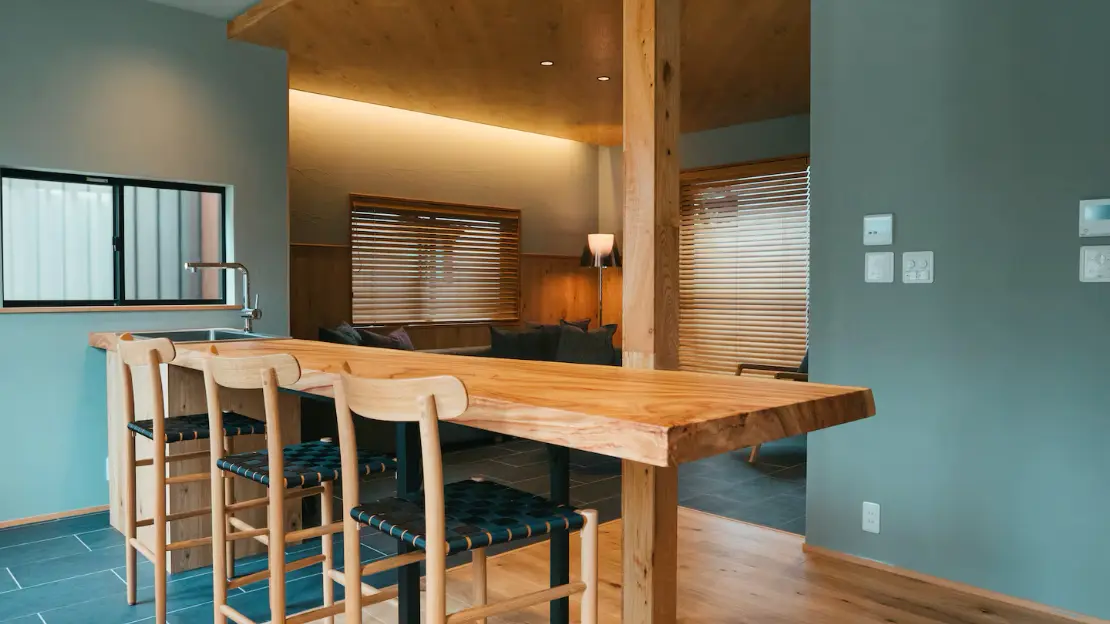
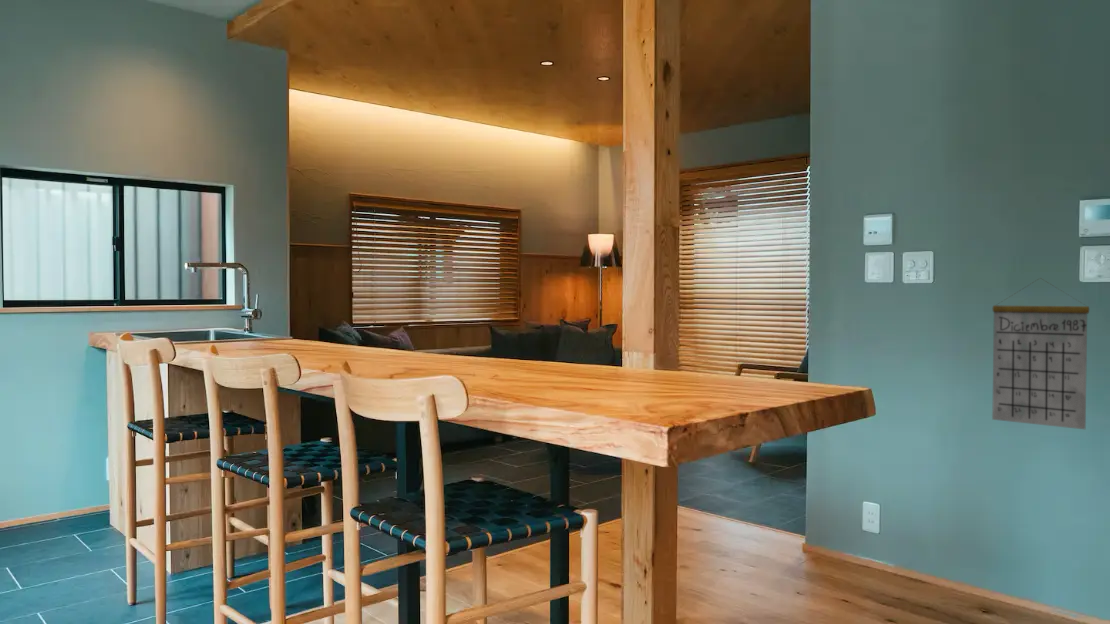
+ calendar (1038, 351)
